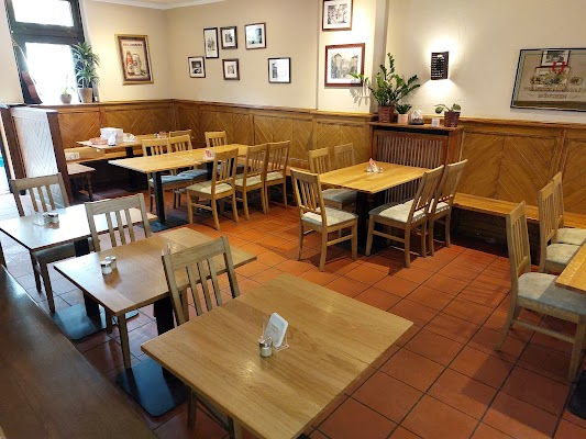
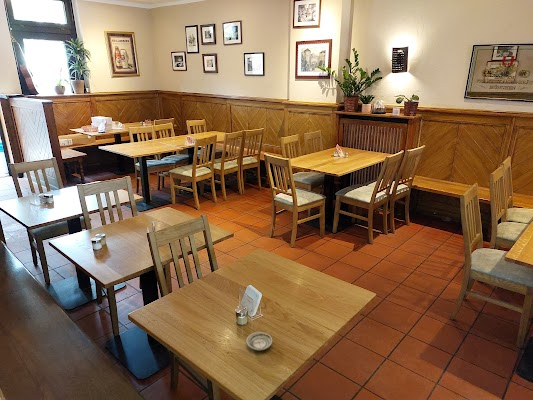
+ saucer (259, 342)
